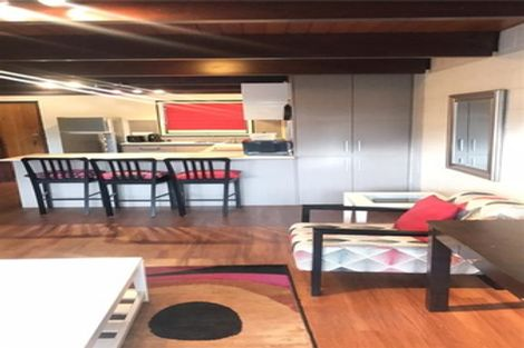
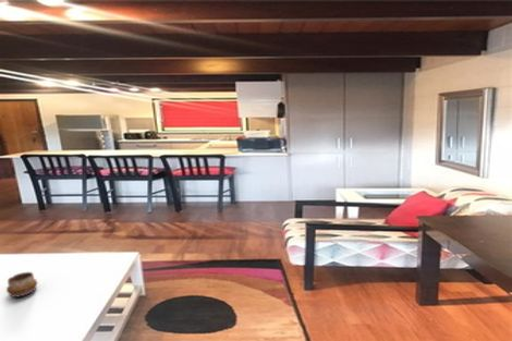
+ decorative bowl (22, 284)
